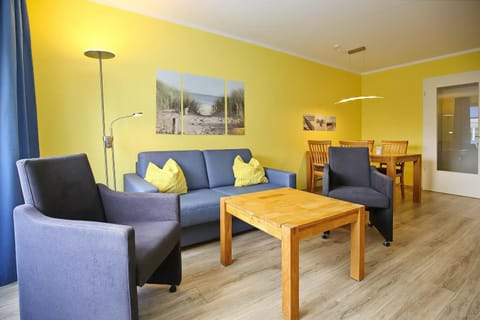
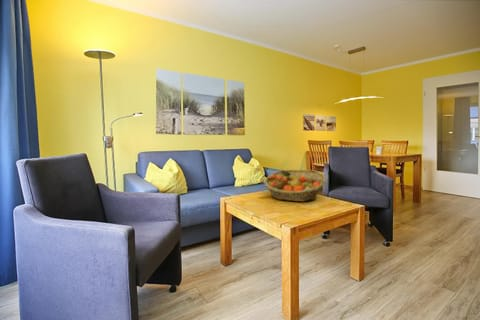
+ fruit basket (294, 184)
